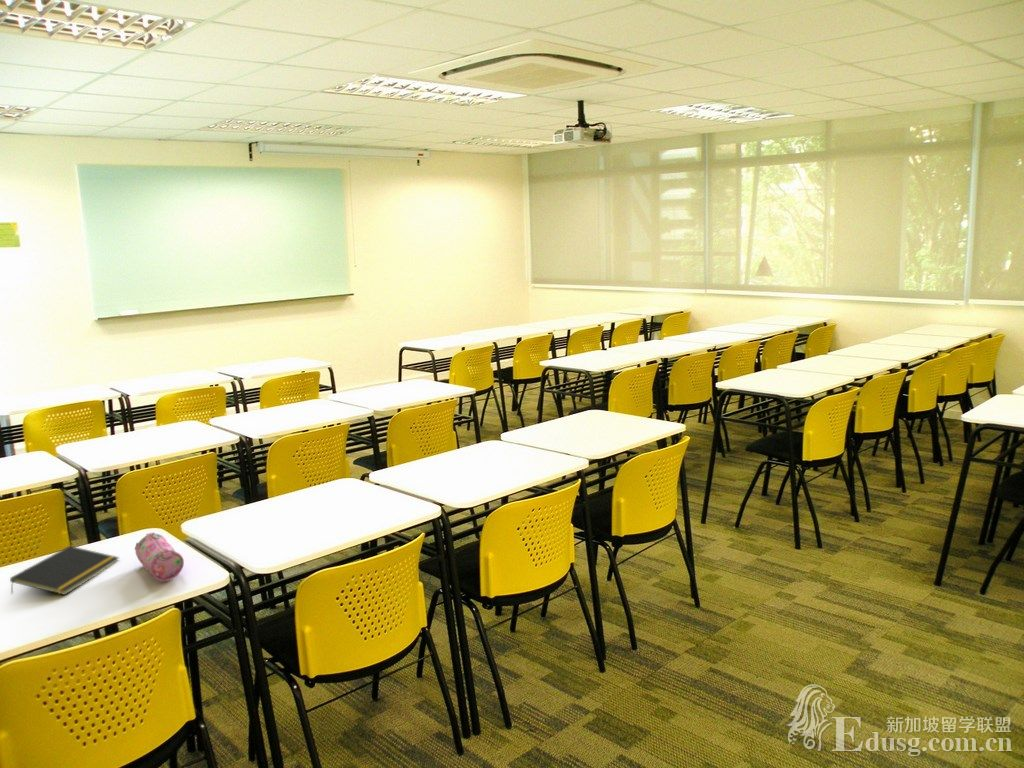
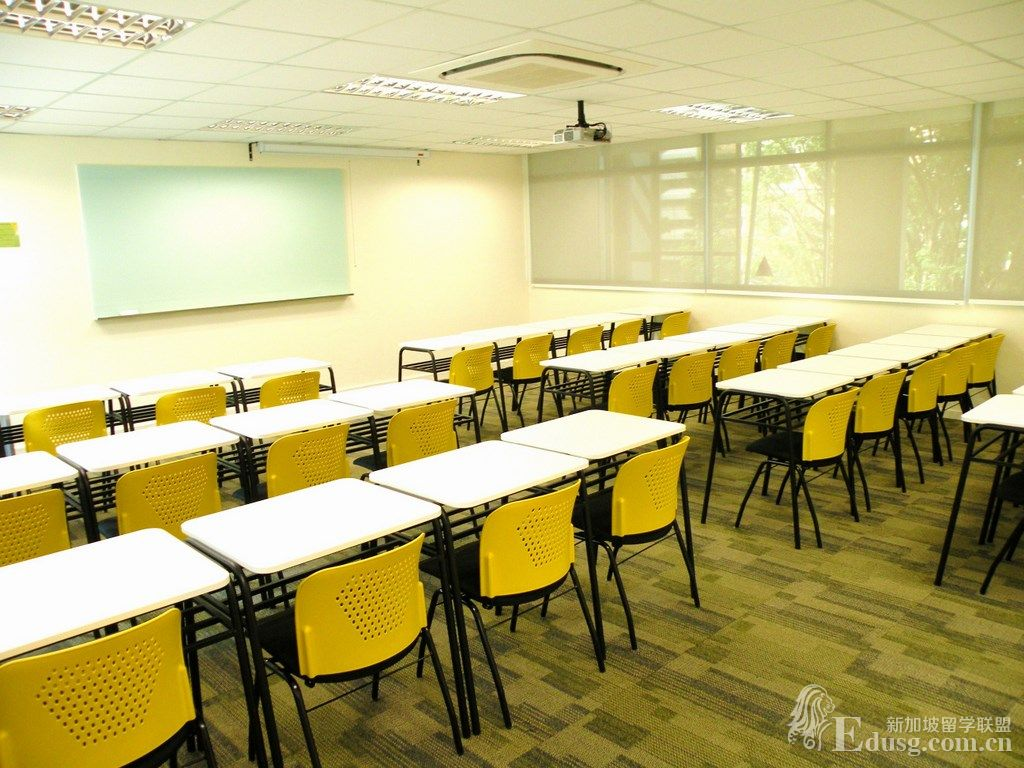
- notepad (67, 569)
- pencil case (158, 555)
